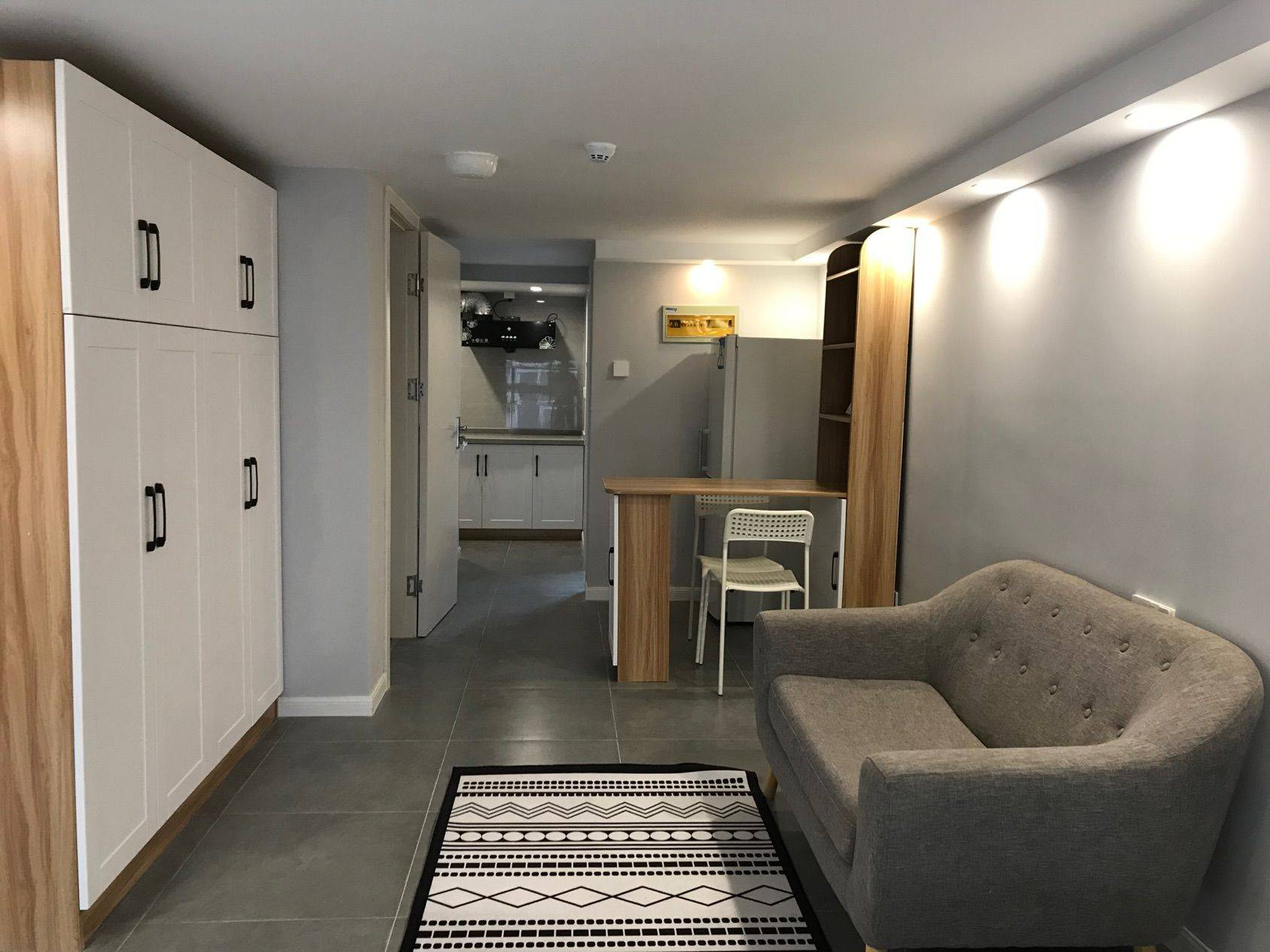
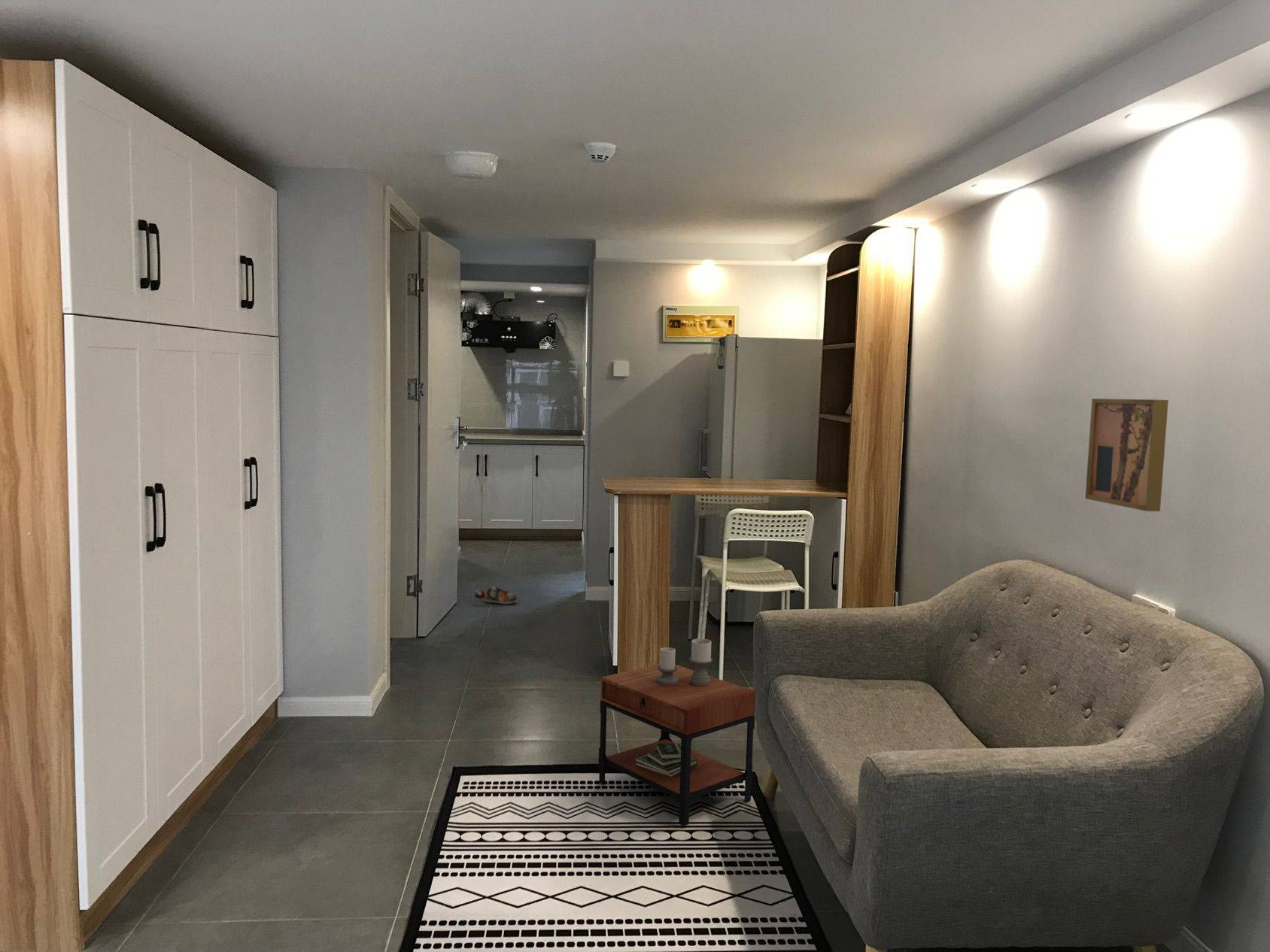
+ shoe (497, 594)
+ side table (676, 717)
+ wall art (1124, 452)
